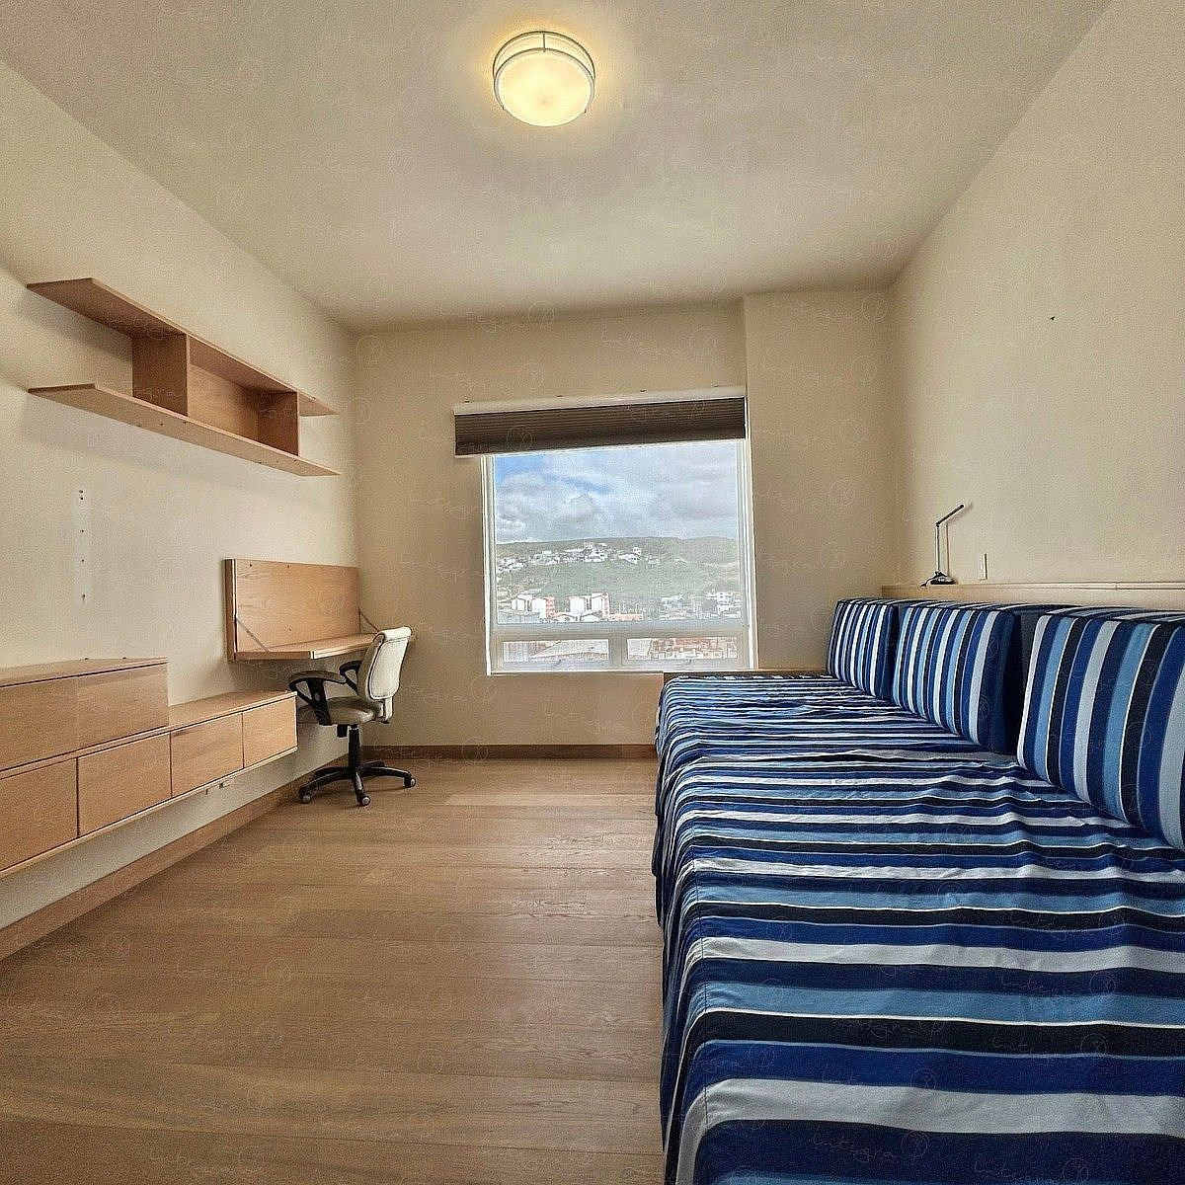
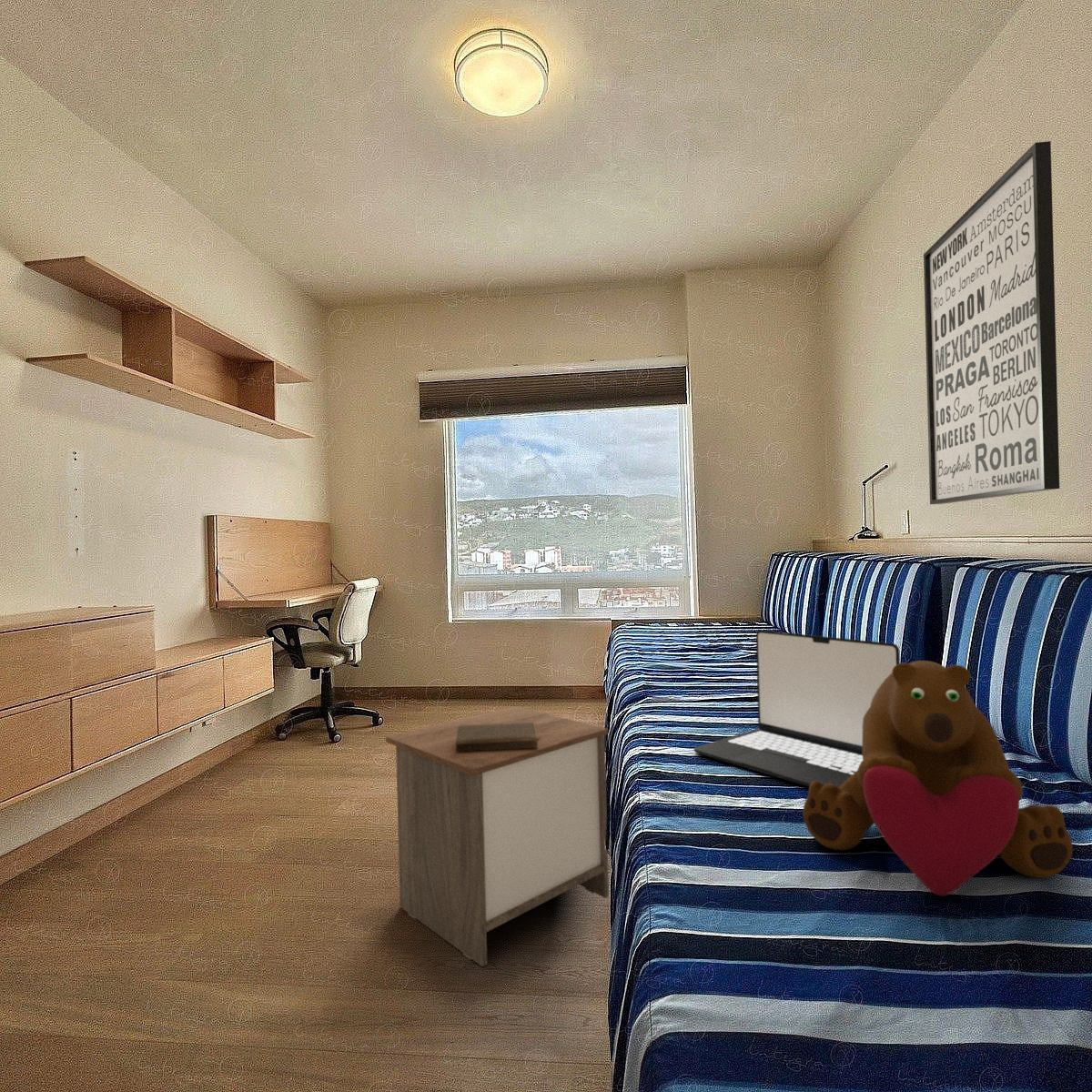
+ nightstand (499, 815)
+ book (498, 738)
+ wall art (980, 352)
+ bear (926, 760)
+ laptop (790, 701)
